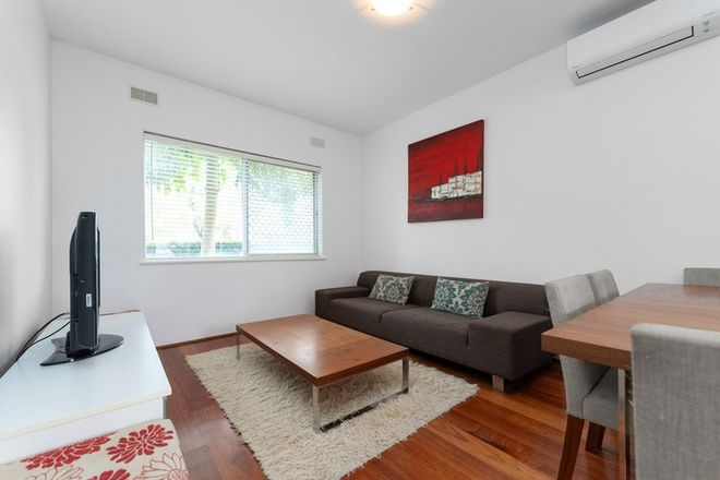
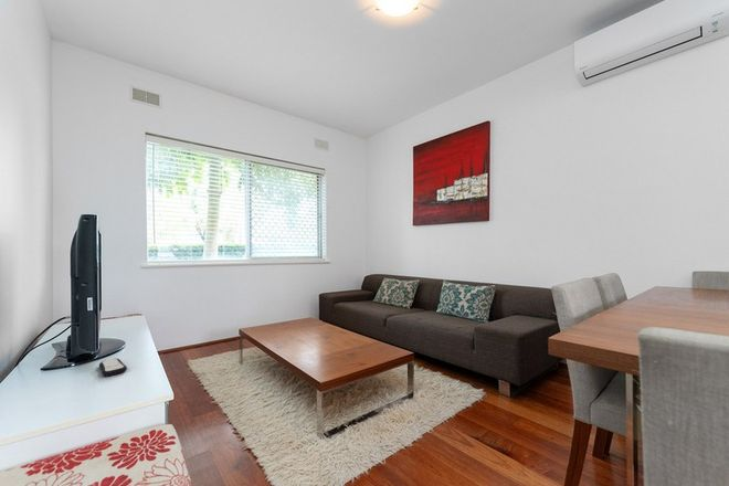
+ remote control (112, 366)
